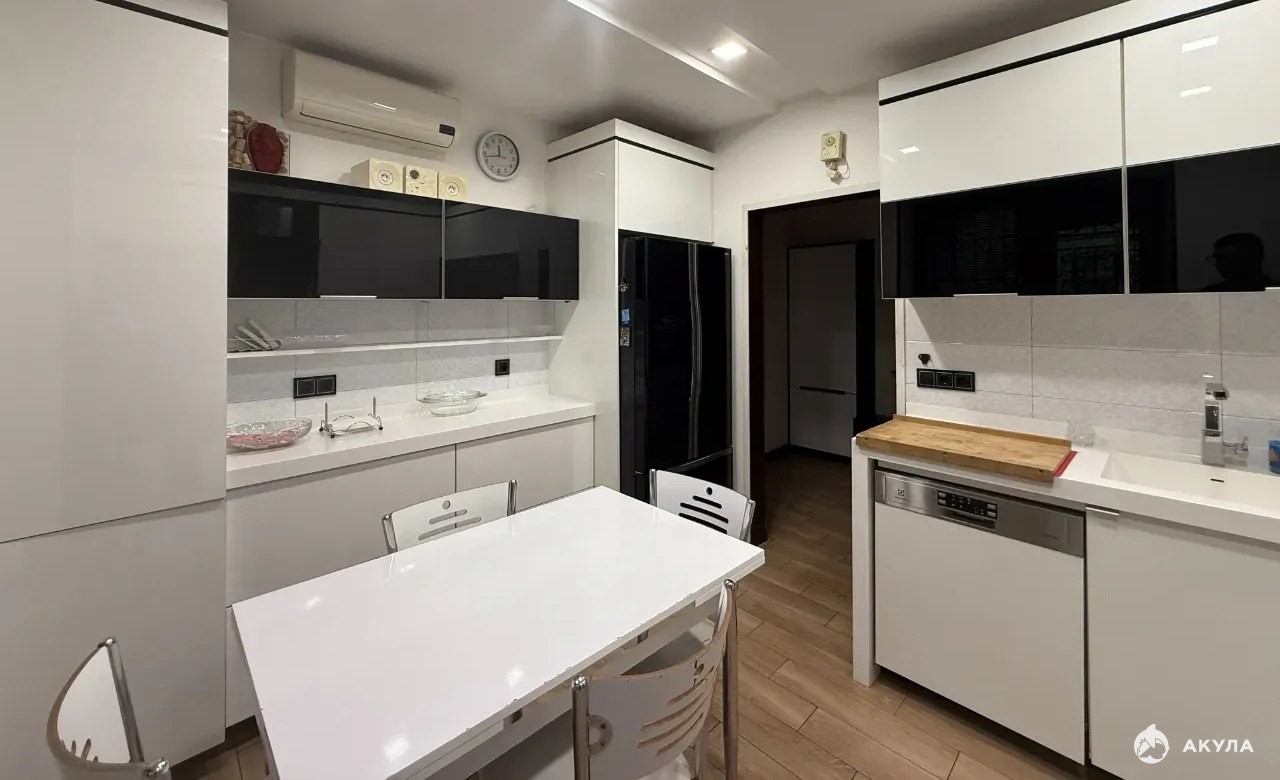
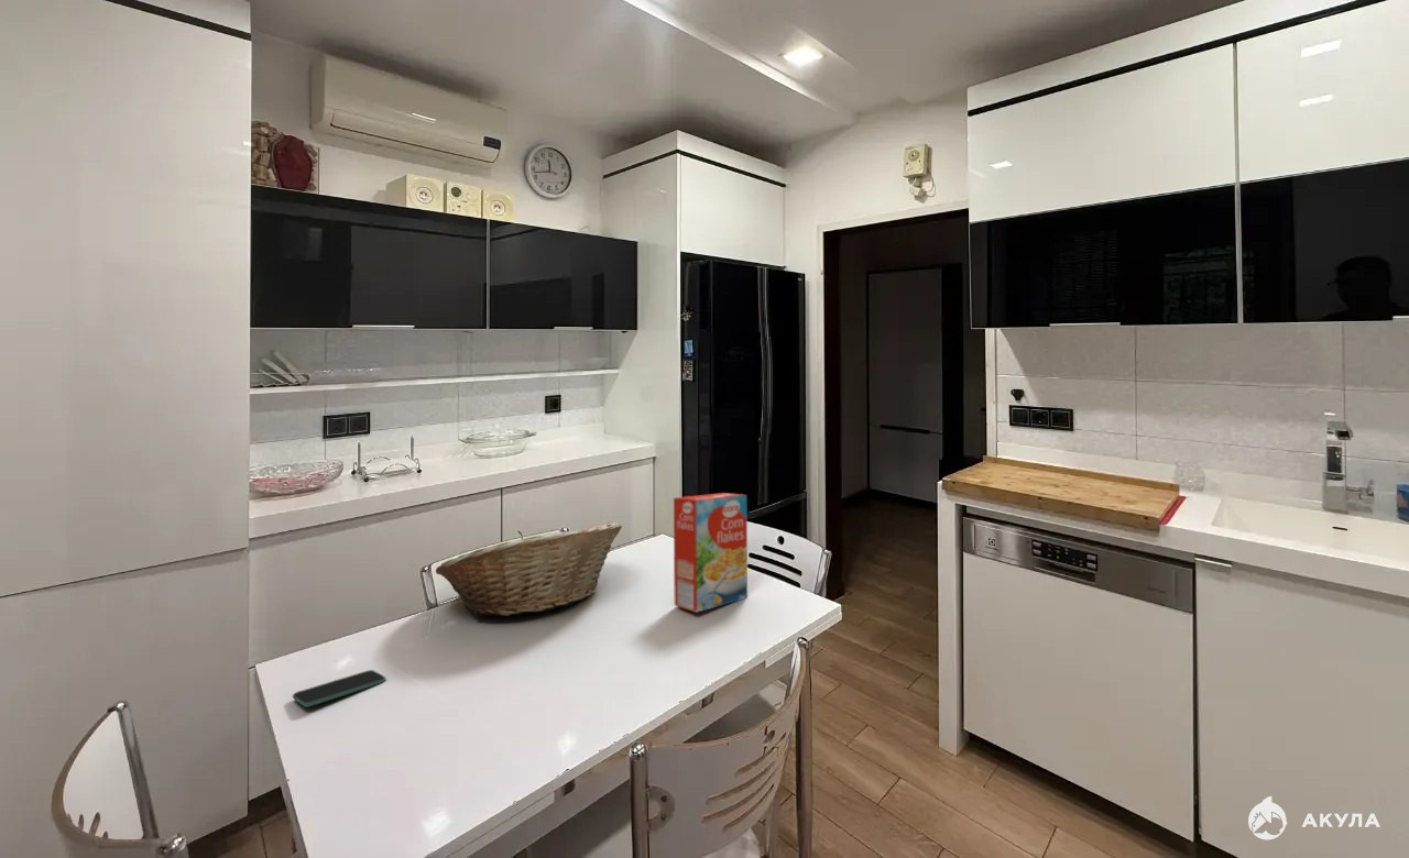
+ smartphone (340, 686)
+ cereal box (711, 549)
+ fruit basket (536, 561)
